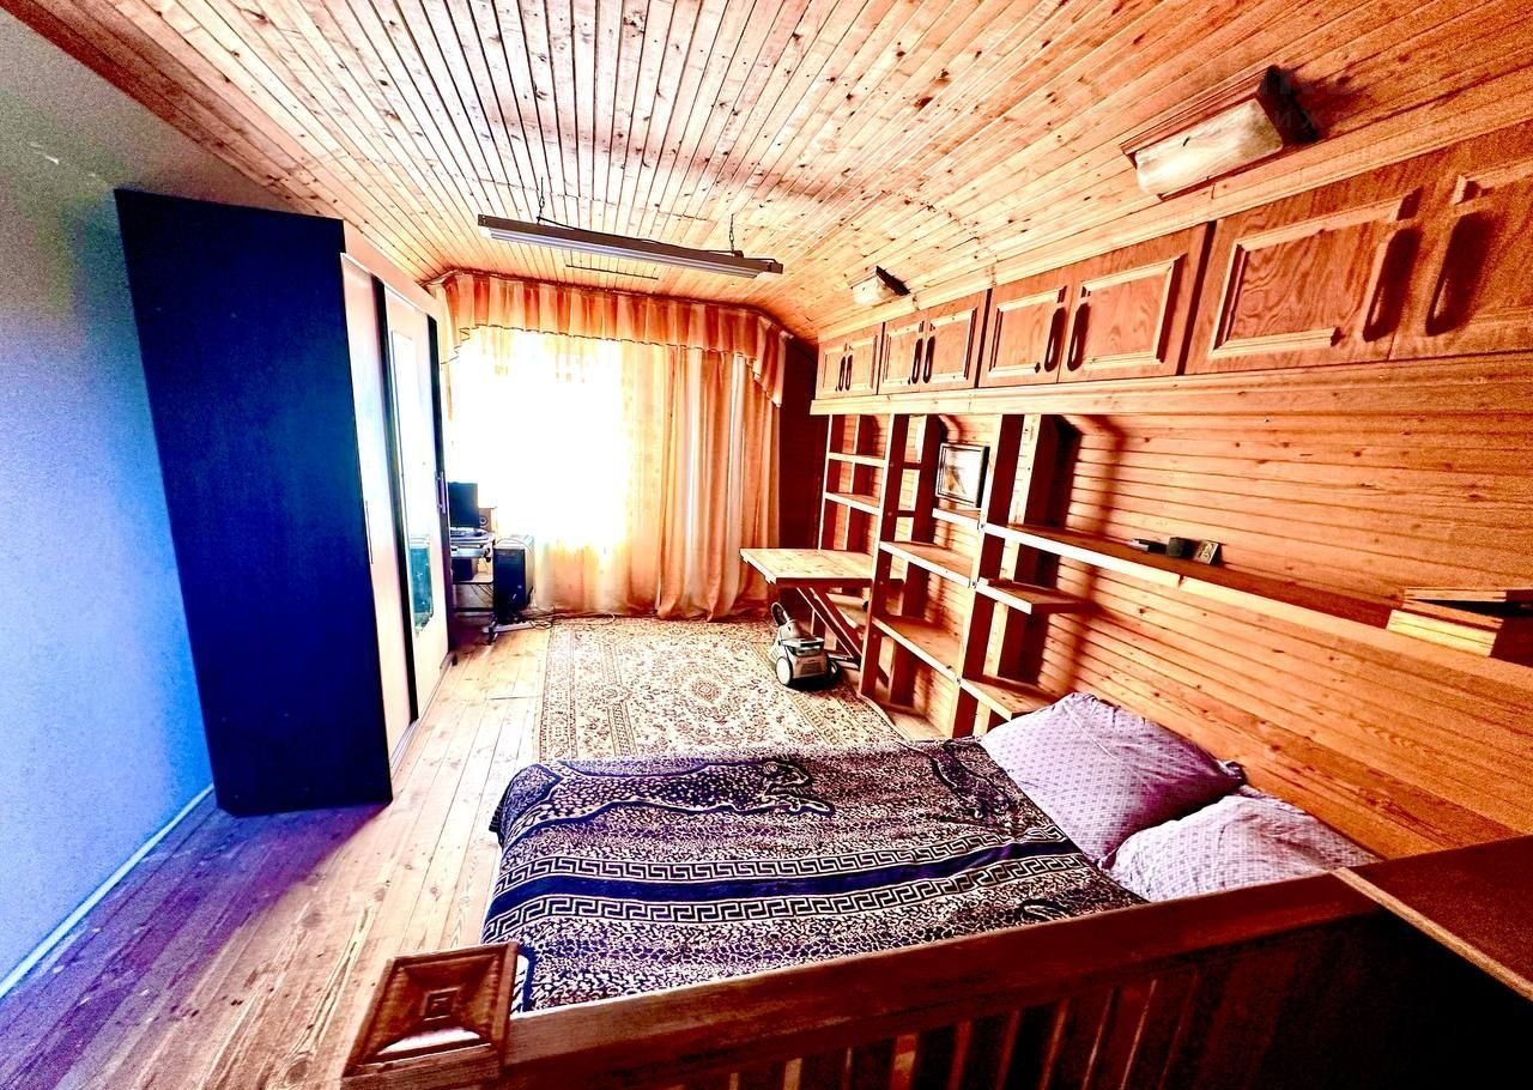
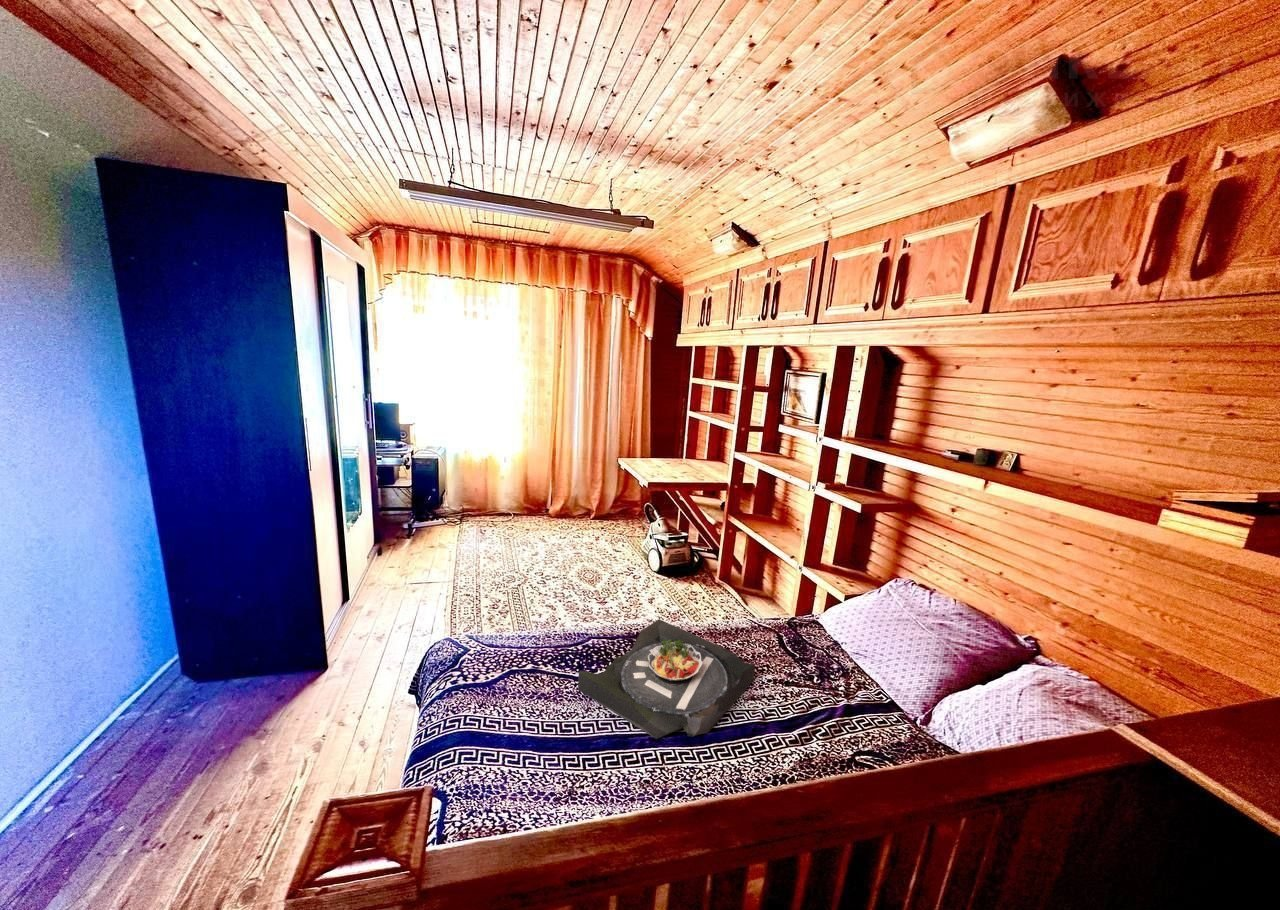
+ serving tray (670, 664)
